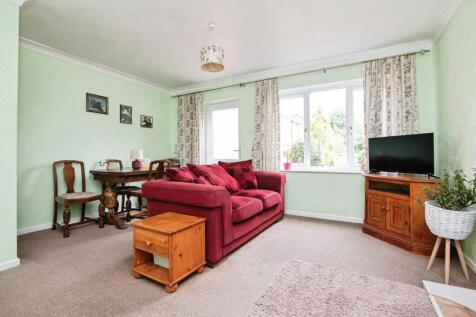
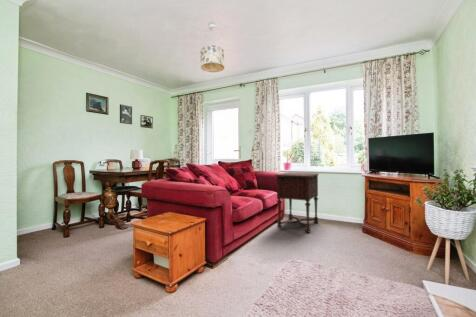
+ side table (298, 199)
